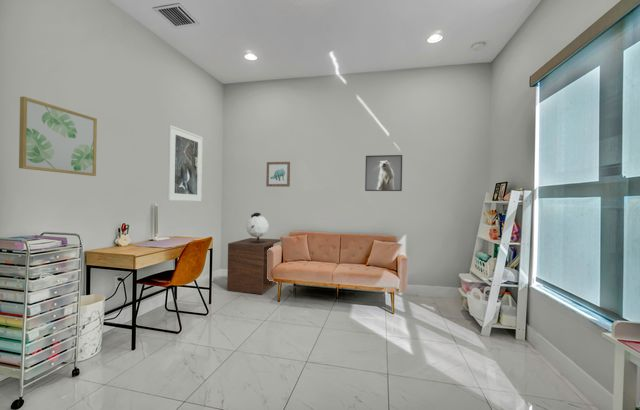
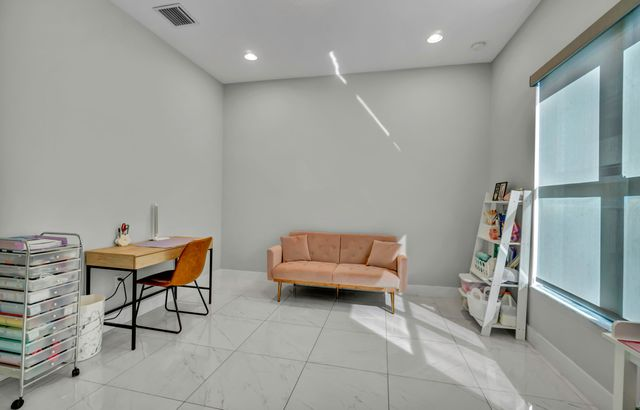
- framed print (186, 166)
- side table (255, 263)
- wall art (278, 174)
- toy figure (258, 227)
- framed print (383, 173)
- wall art (62, 140)
